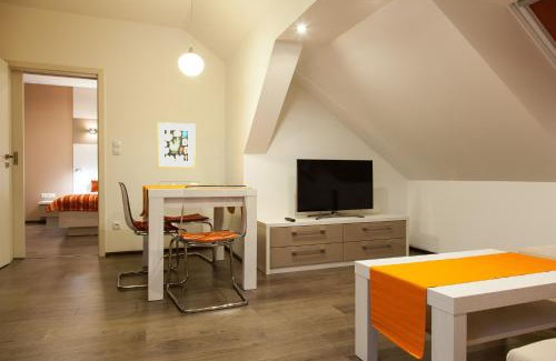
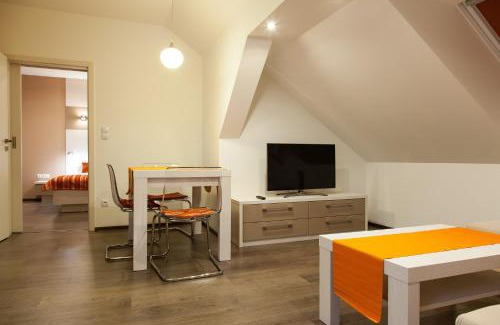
- wall art (176, 146)
